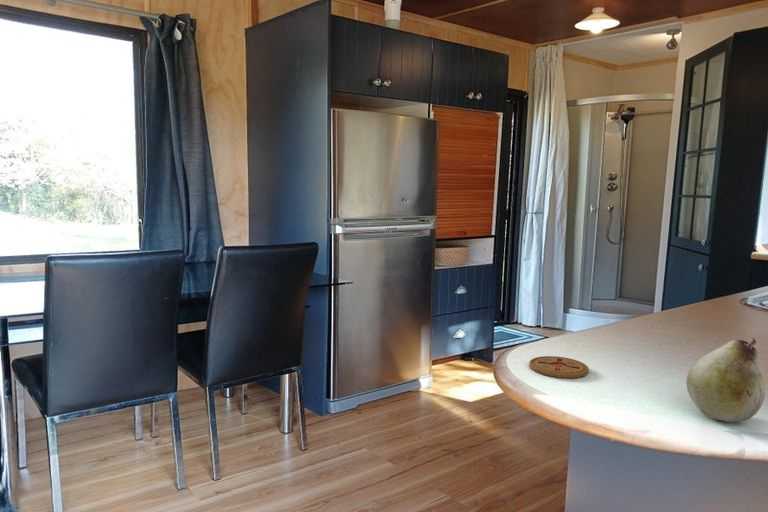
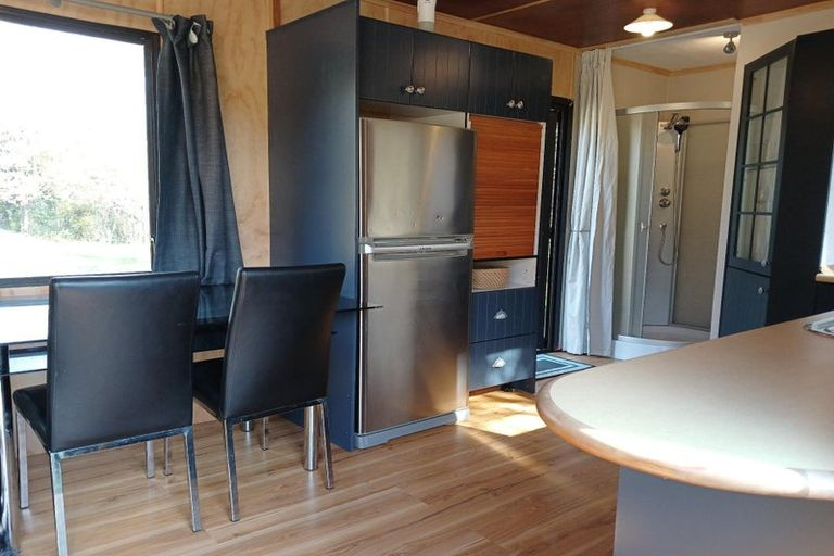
- fruit (724, 375)
- coaster (558, 366)
